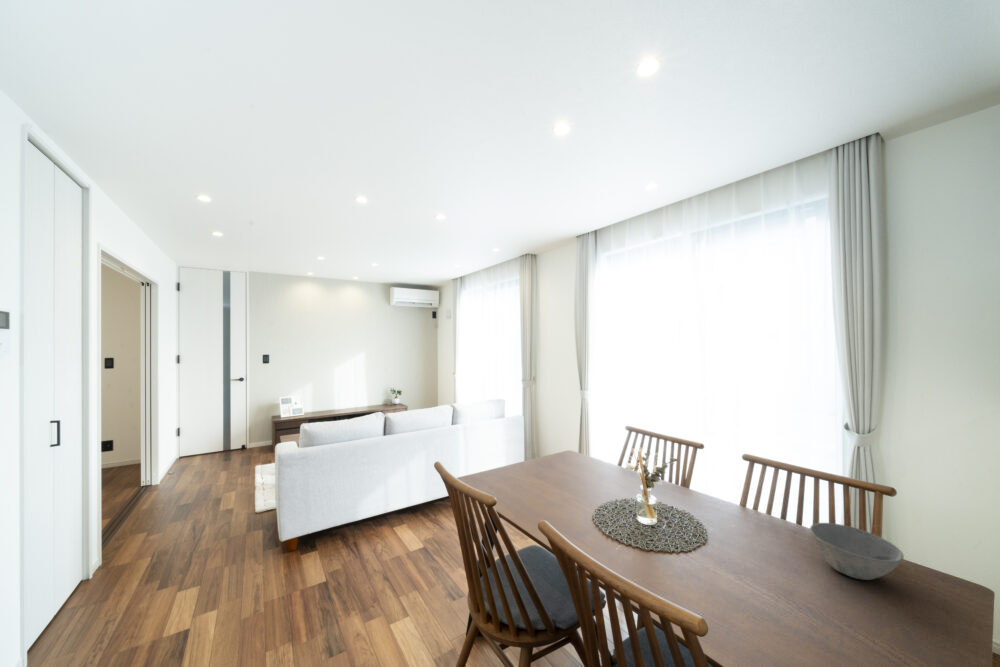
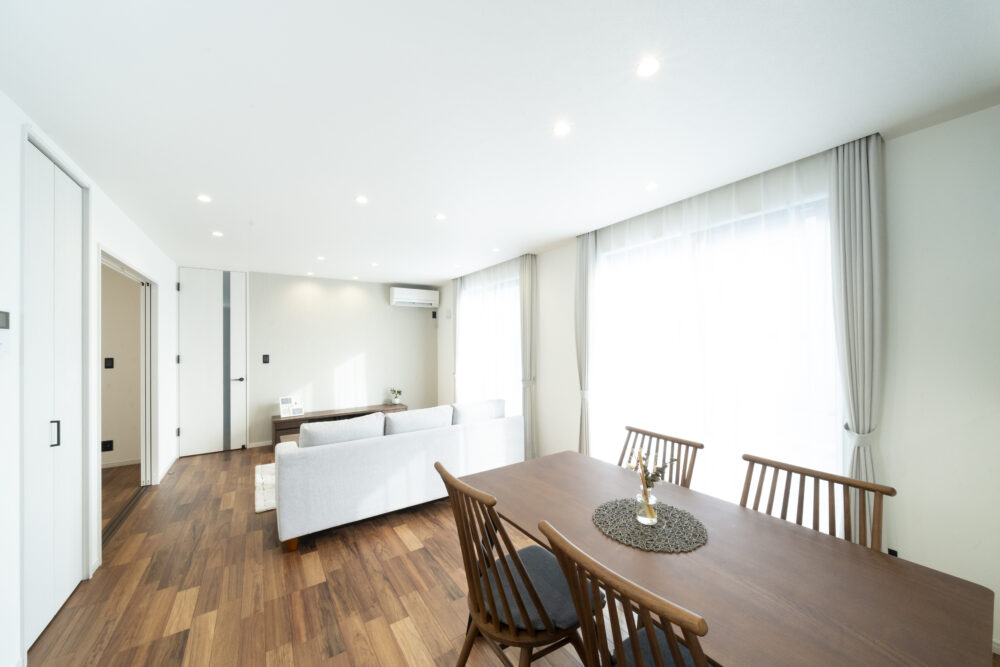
- bowl (854, 554)
